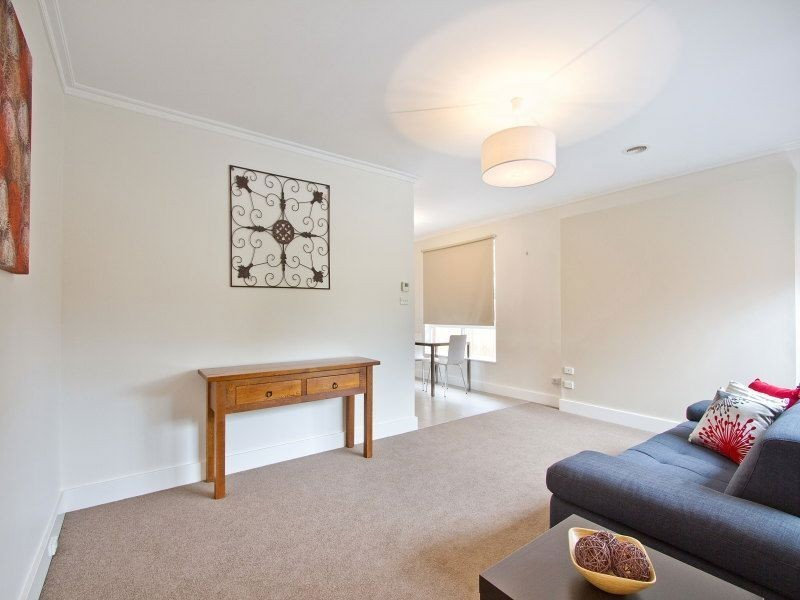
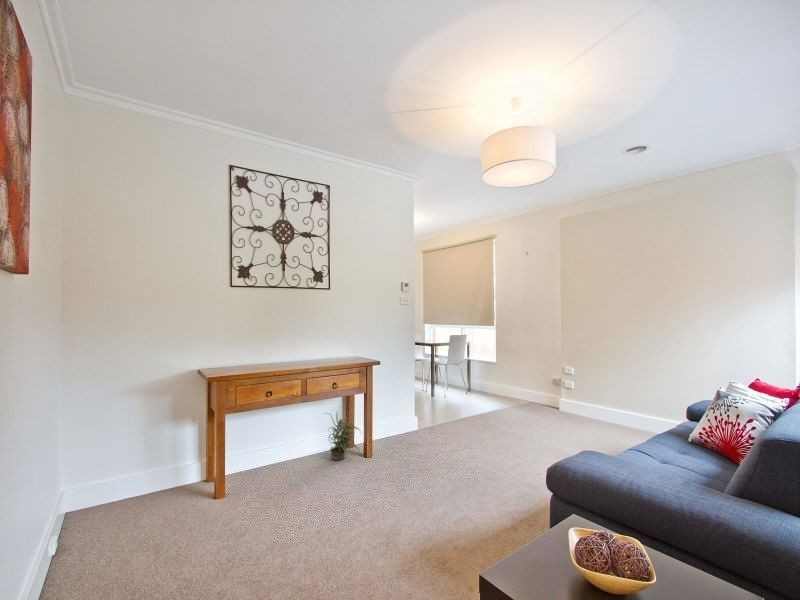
+ potted plant (341, 434)
